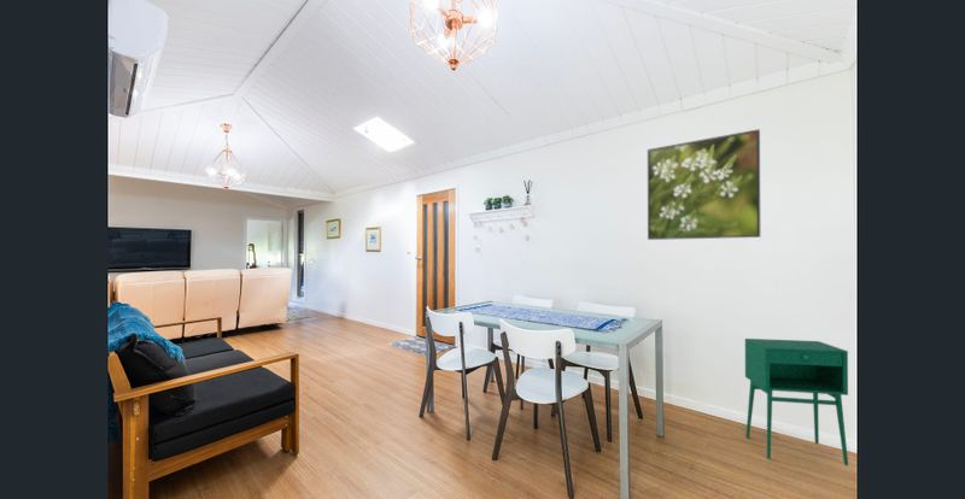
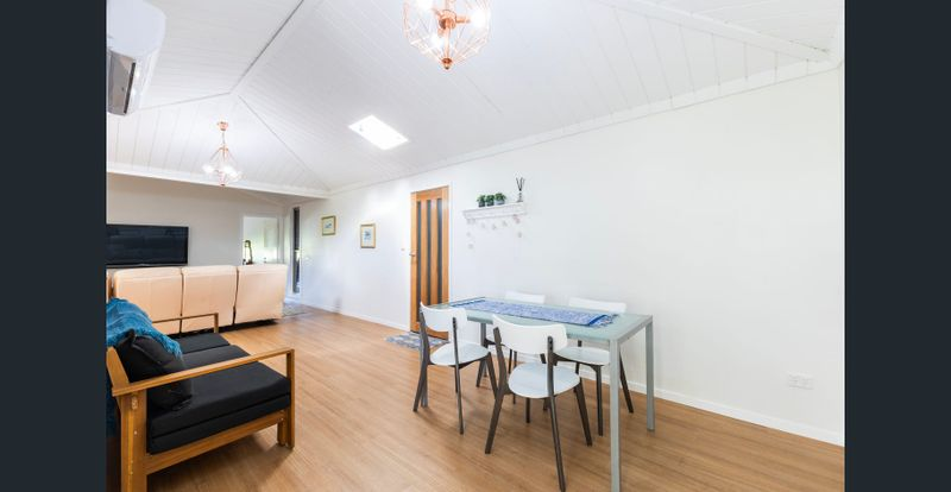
- storage cabinet (793, 398)
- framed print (698, 189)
